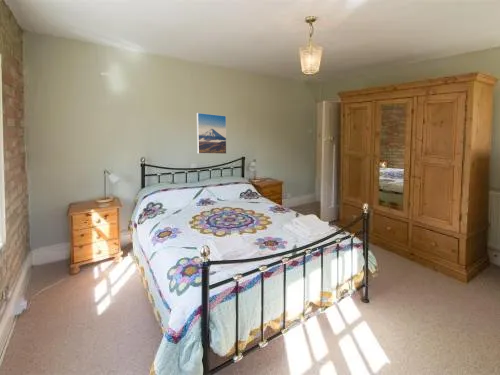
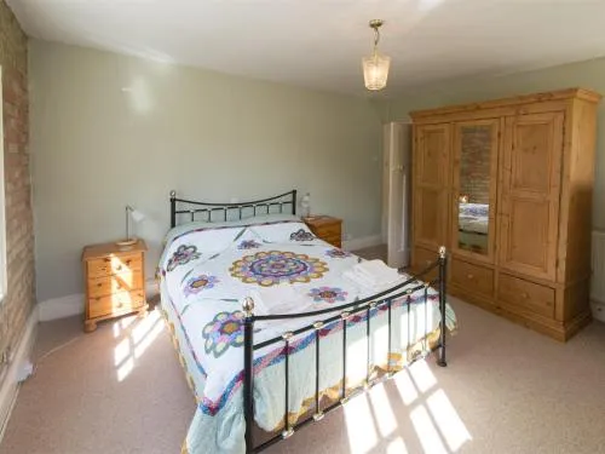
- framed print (212, 134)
